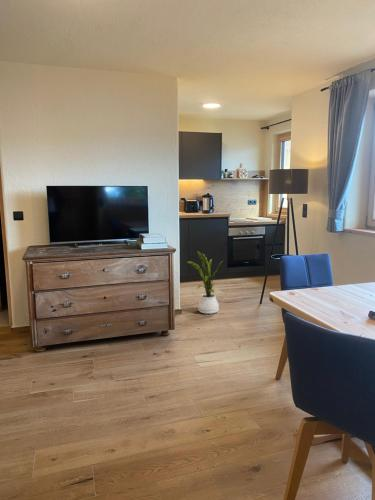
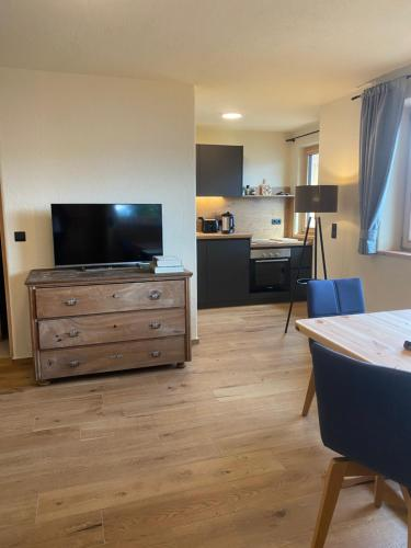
- house plant (206, 280)
